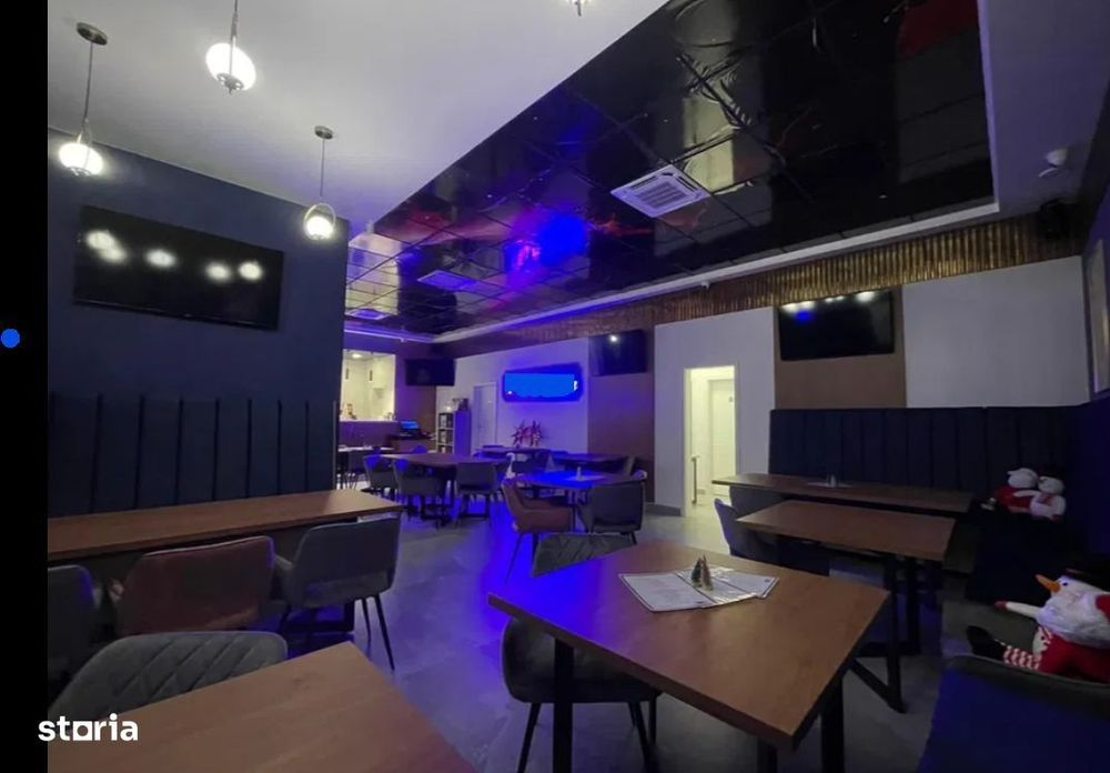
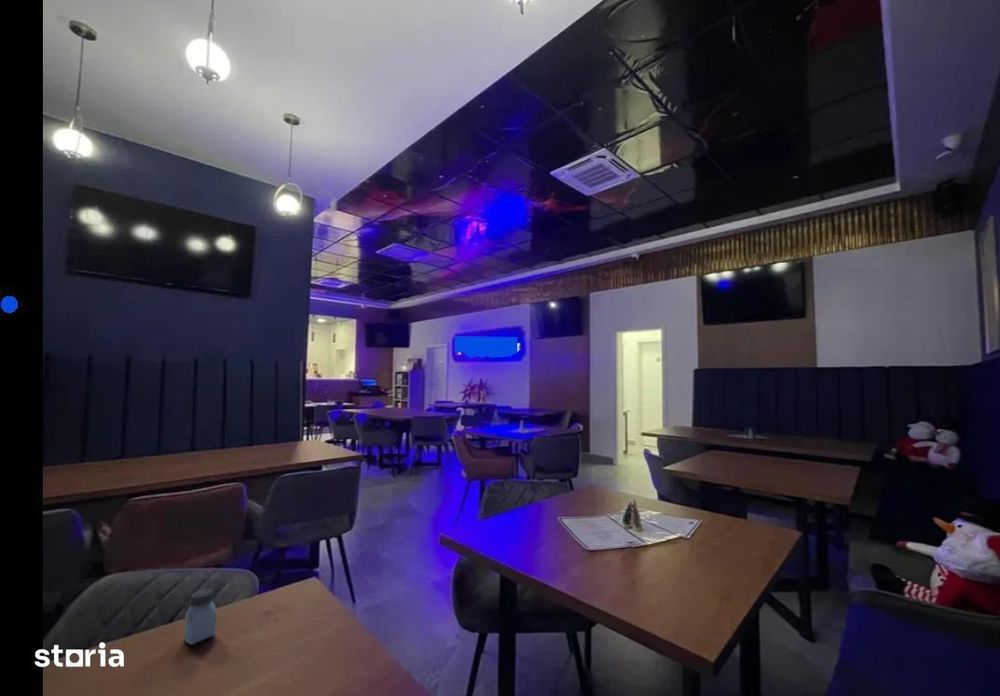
+ saltshaker (200, 614)
